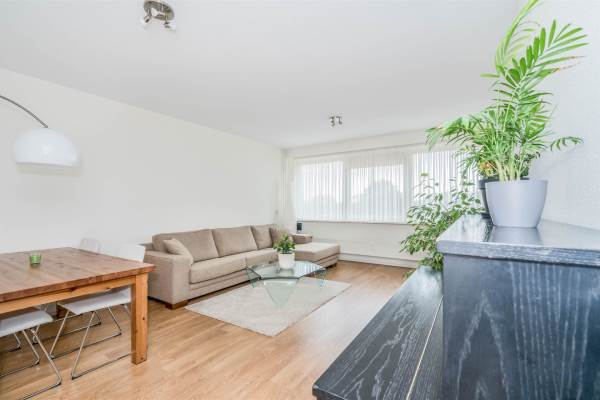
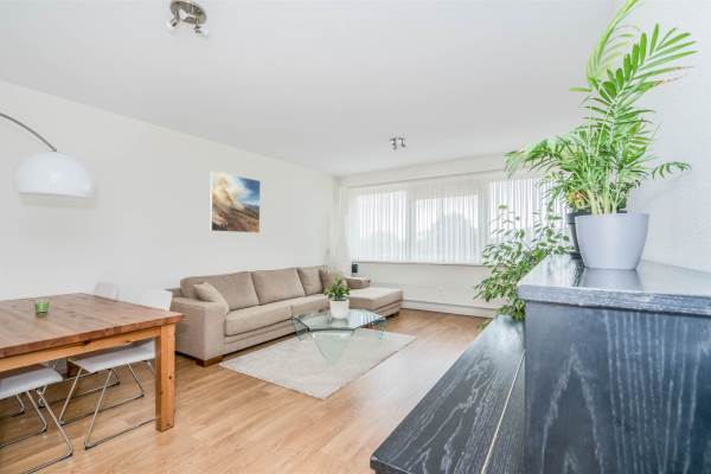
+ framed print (236, 204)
